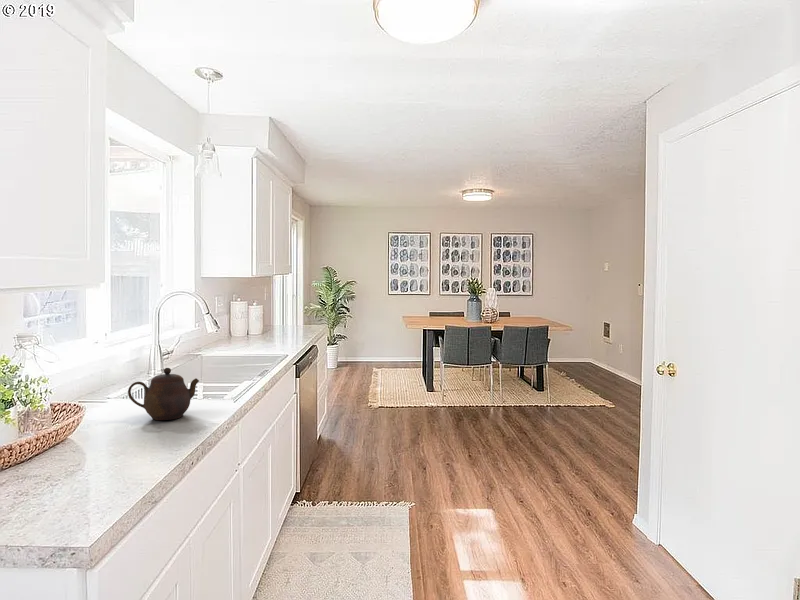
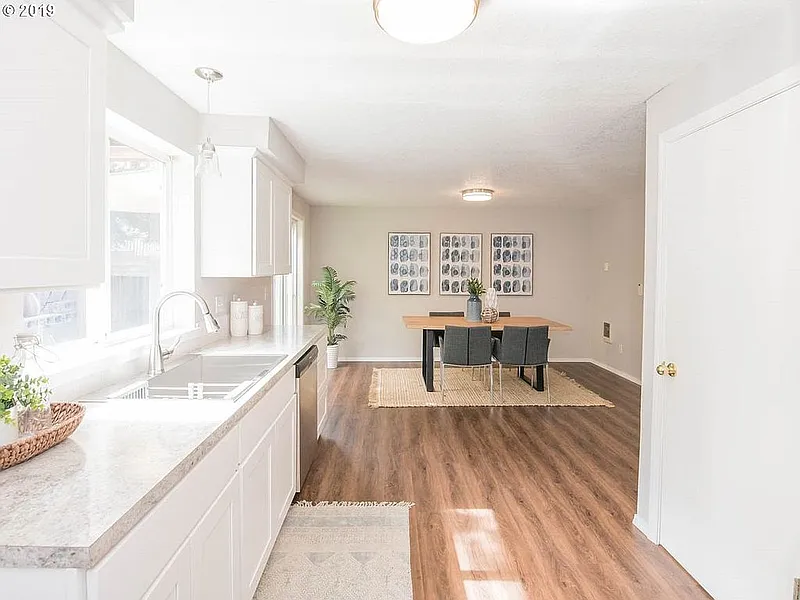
- teapot (164, 392)
